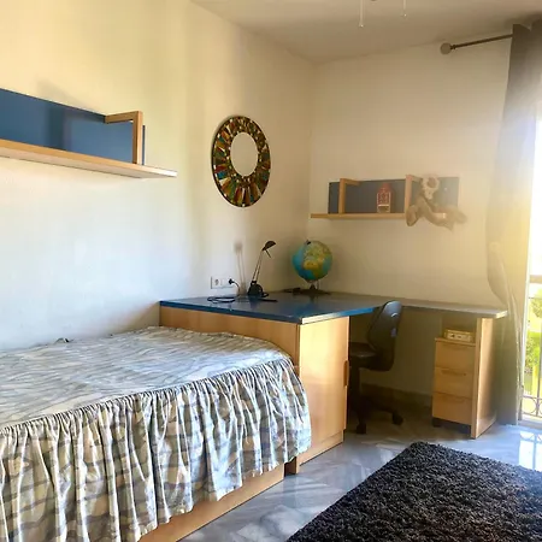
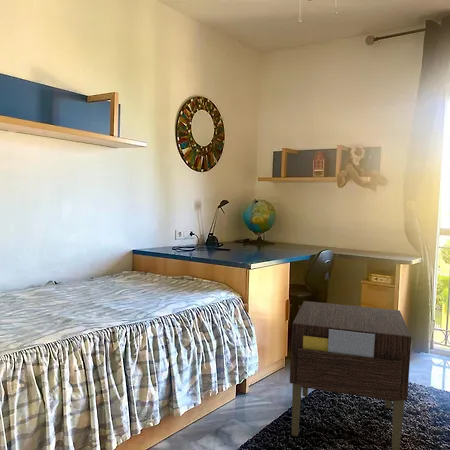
+ nightstand (347, 369)
